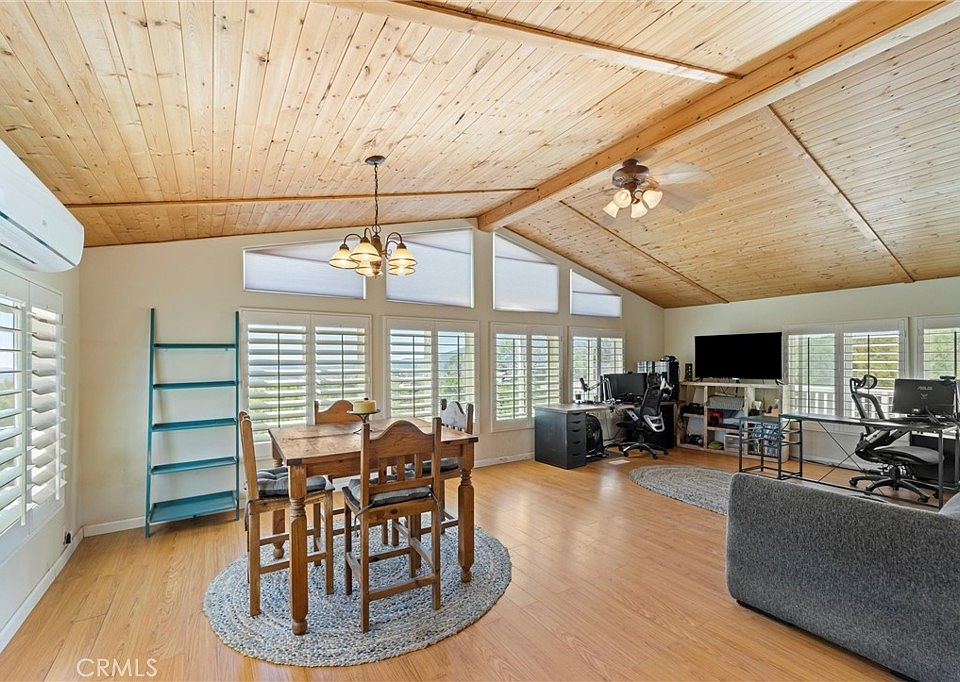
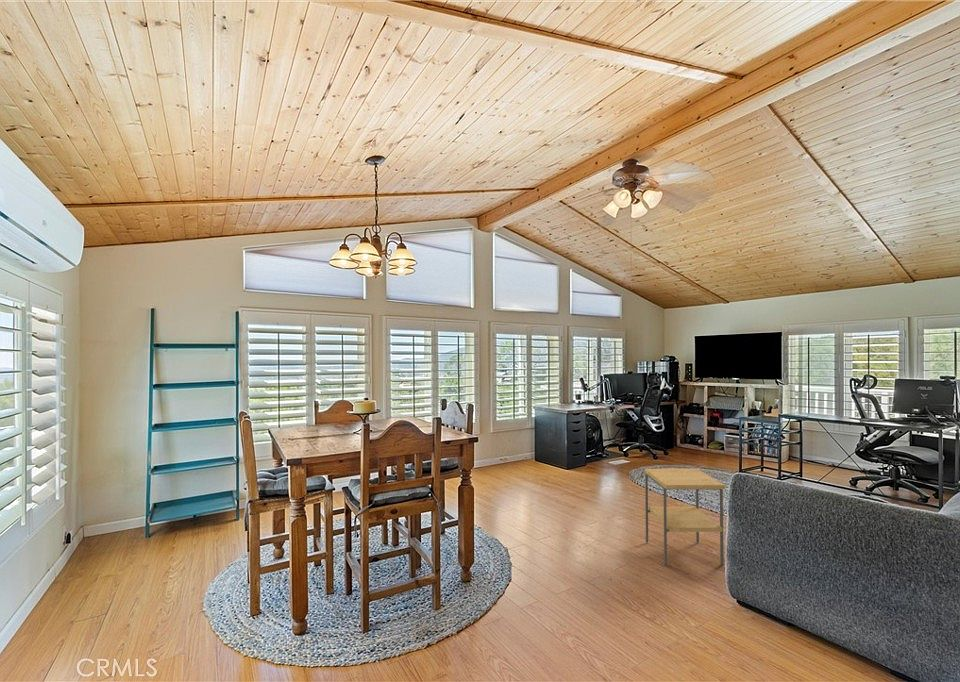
+ side table (683, 515)
